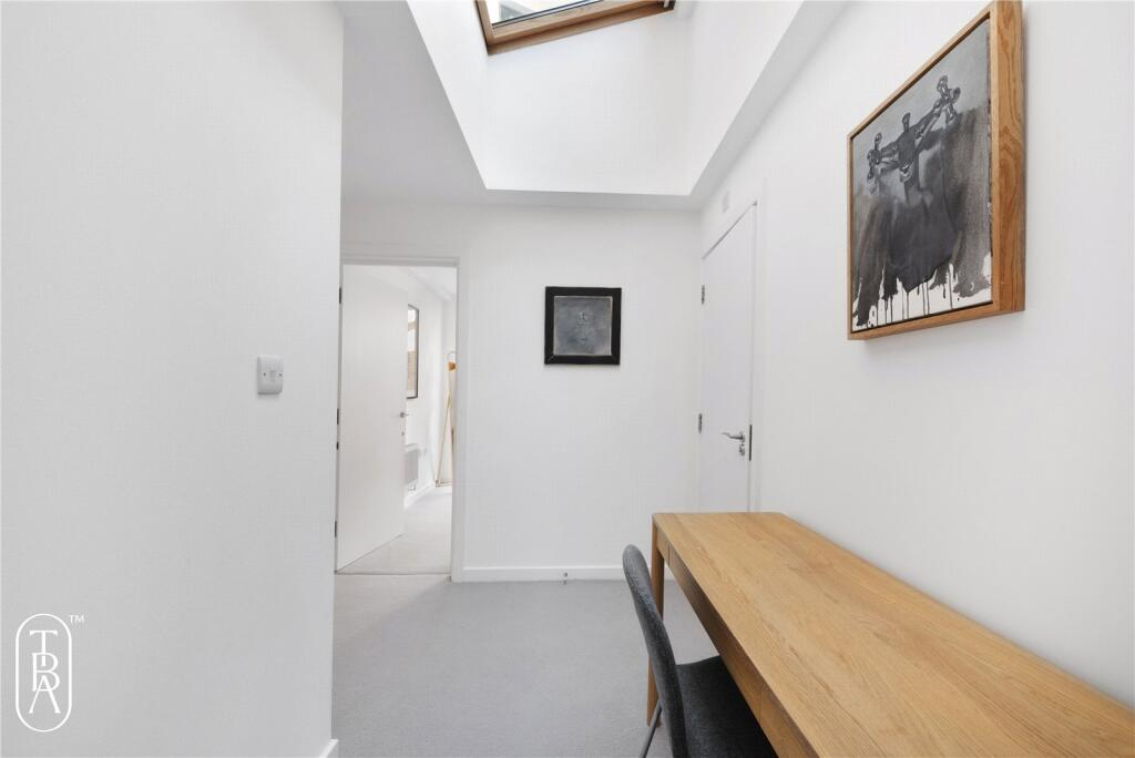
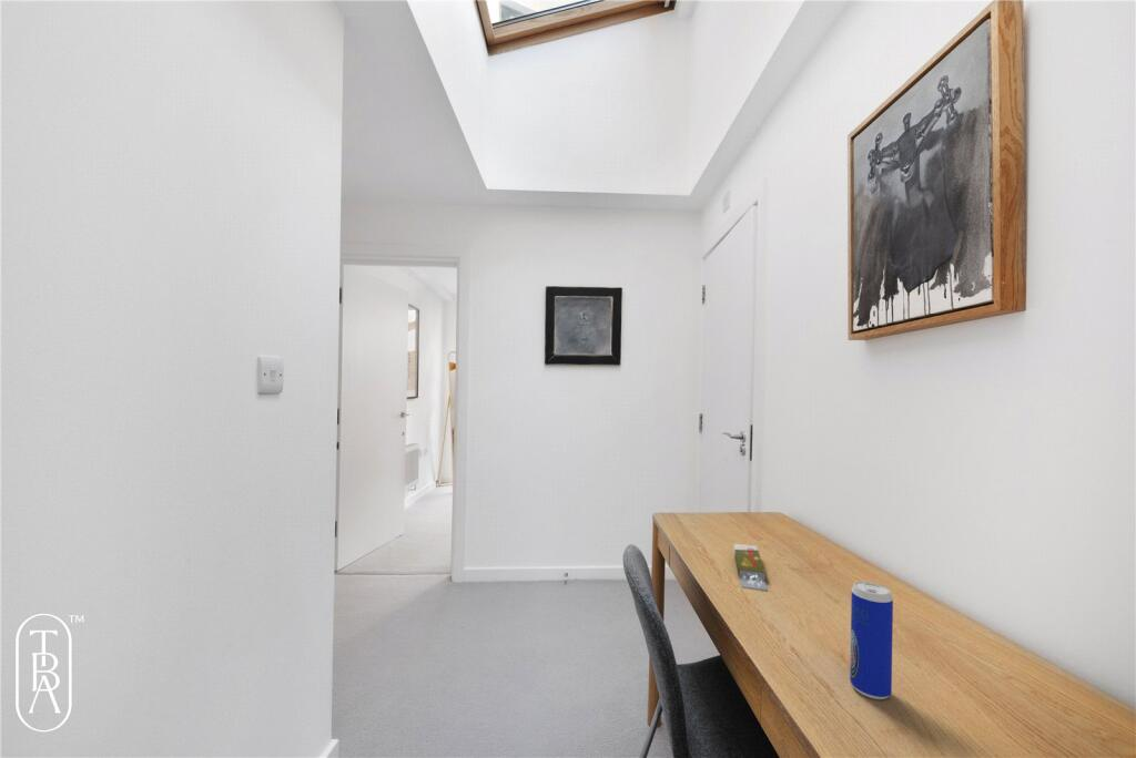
+ beverage can (871, 638)
+ matchbox (749, 563)
